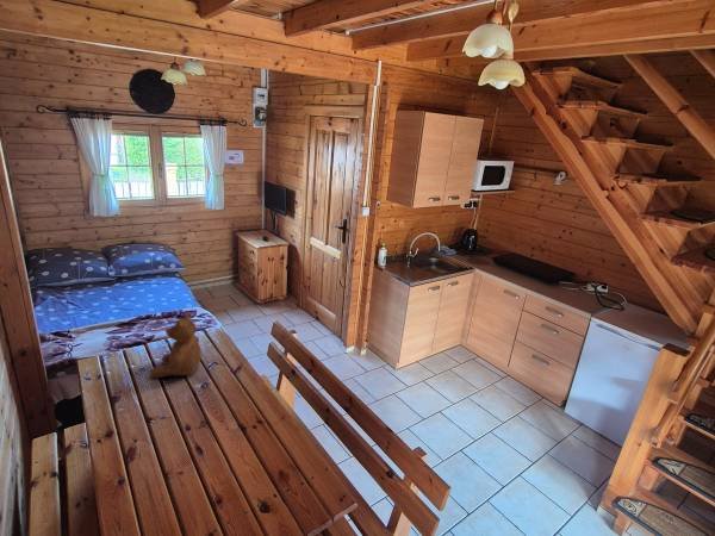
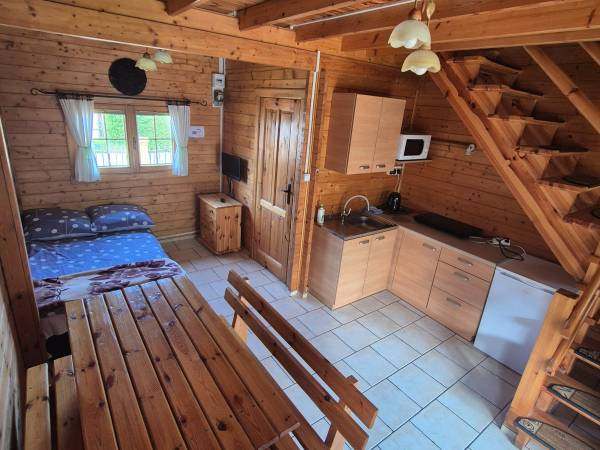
- teddy bear (175, 343)
